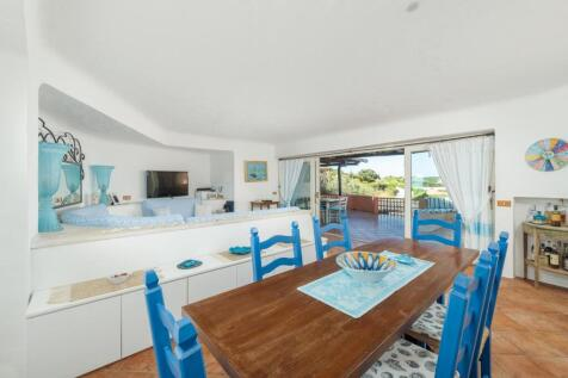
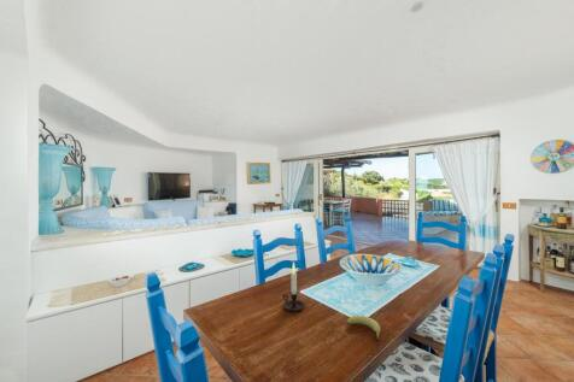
+ fruit (365, 324)
+ candle (292, 283)
